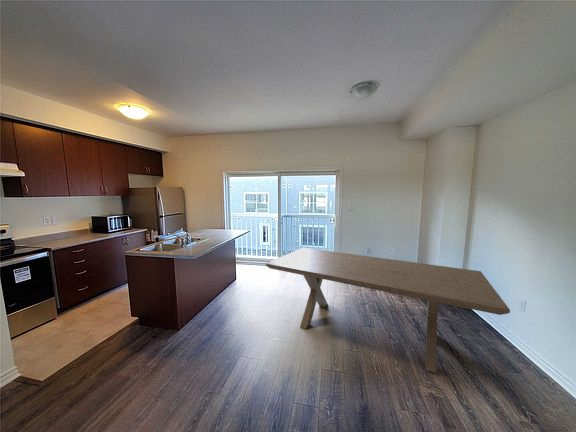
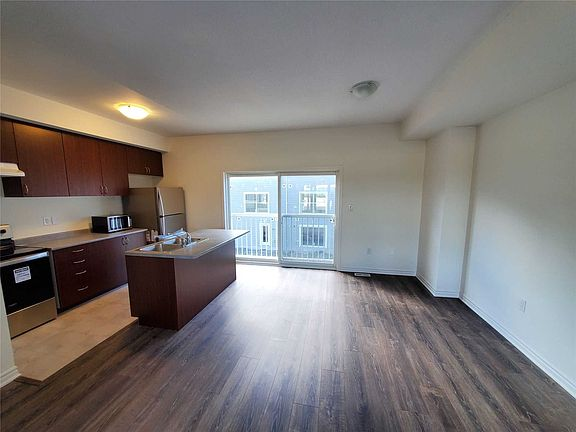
- dining table (369, 288)
